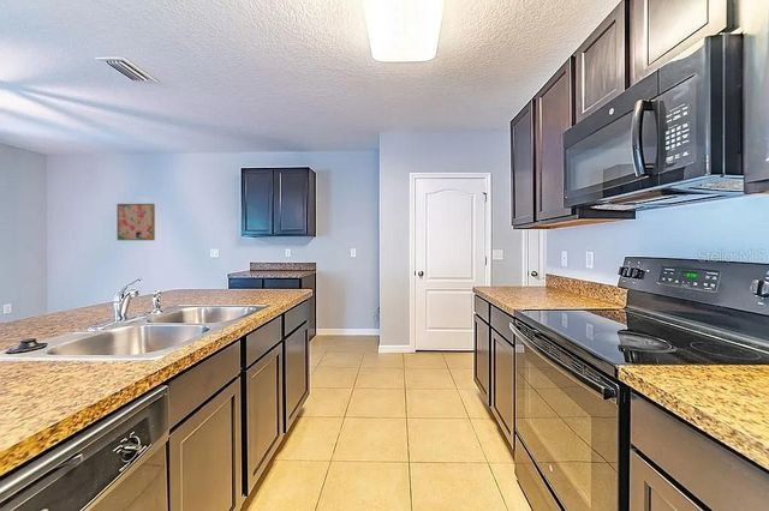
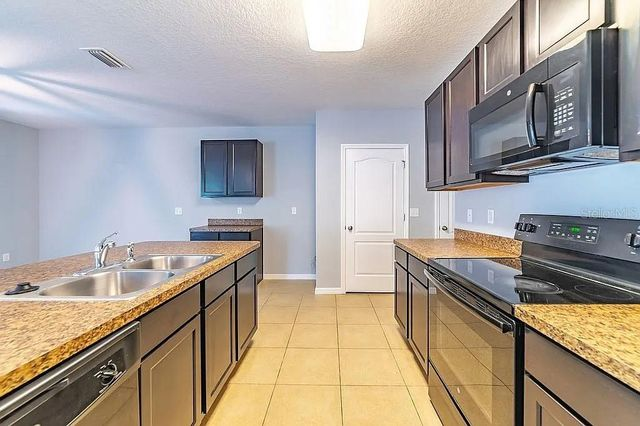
- wall art (136, 222)
